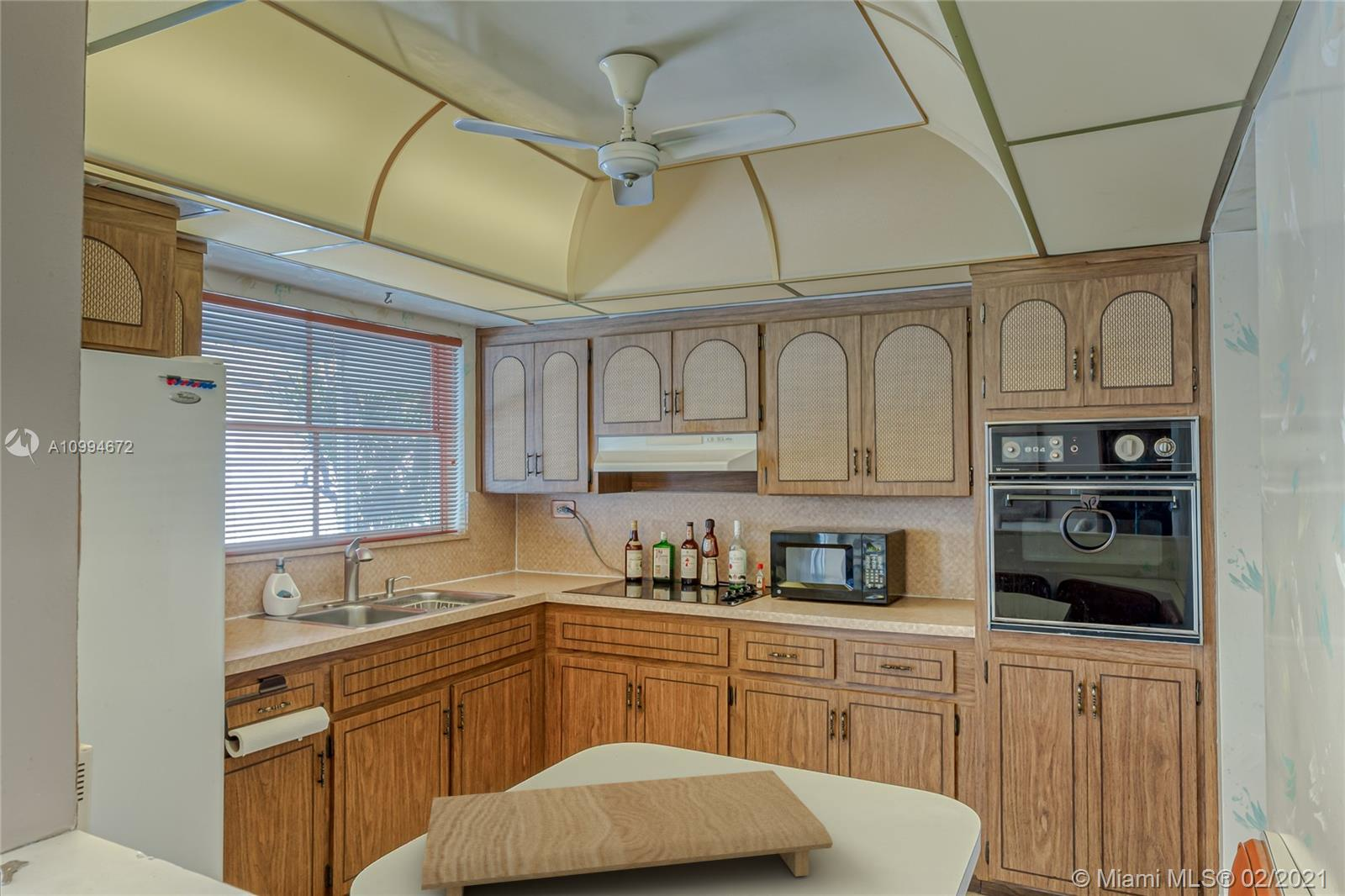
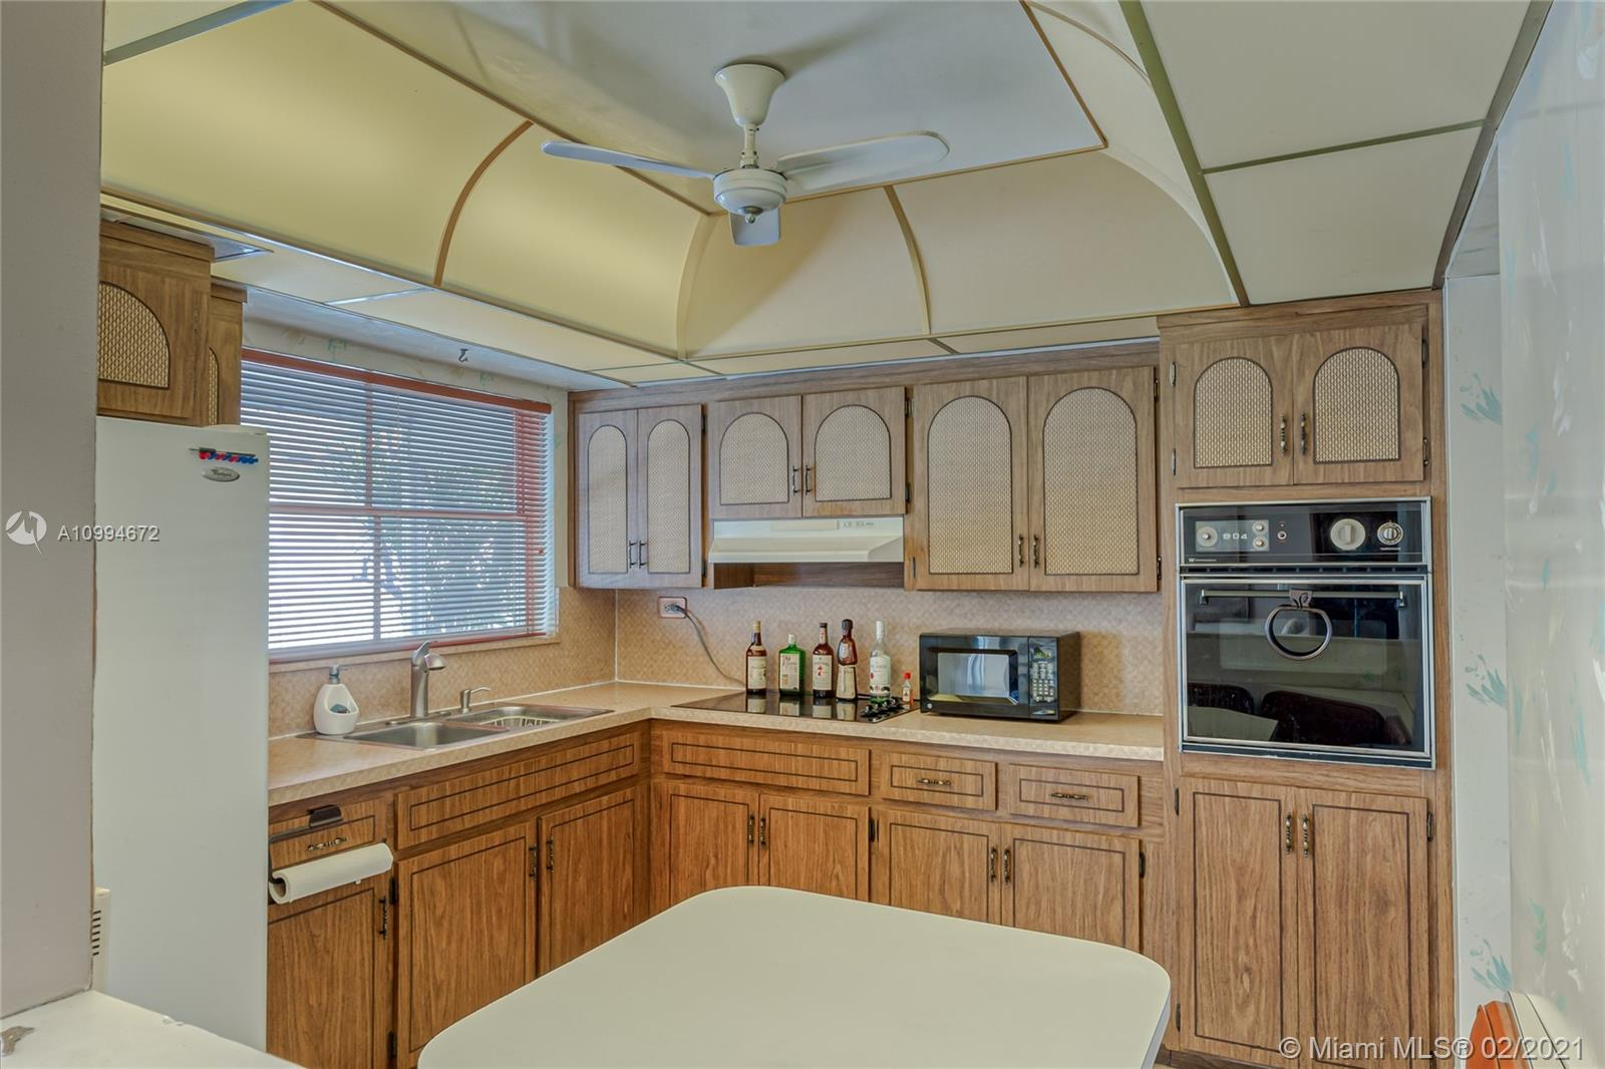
- cutting board (620, 833)
